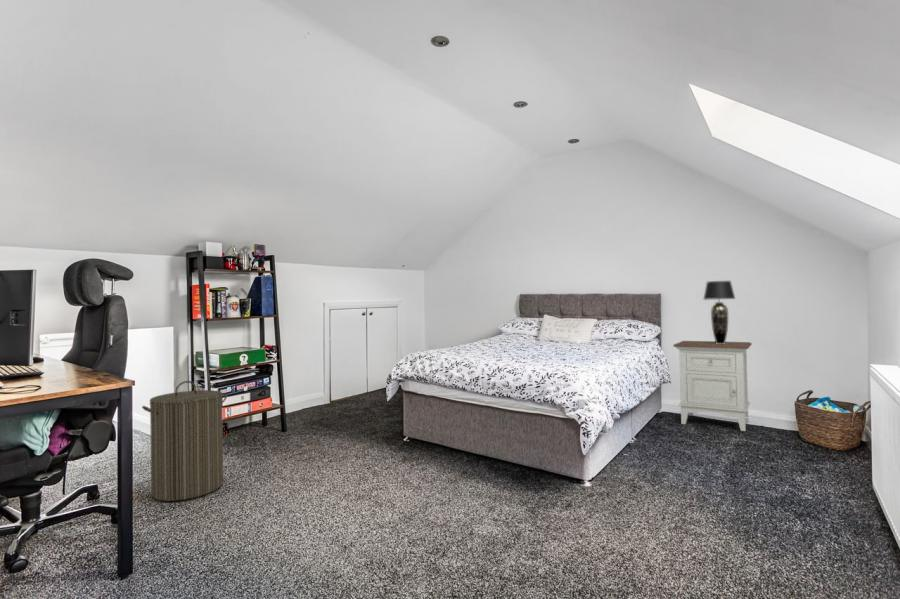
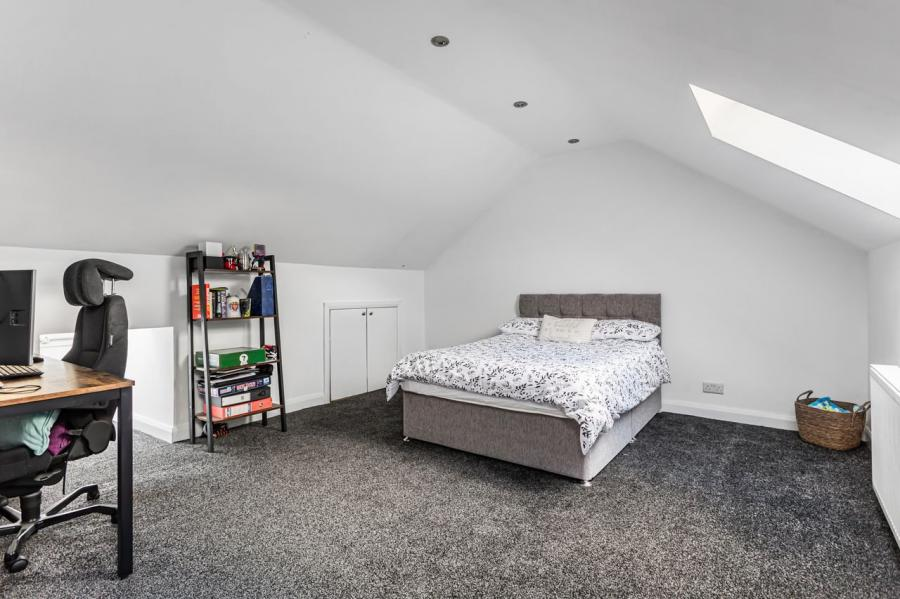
- table lamp (719, 312)
- laundry hamper (187, 434)
- nightstand (713, 383)
